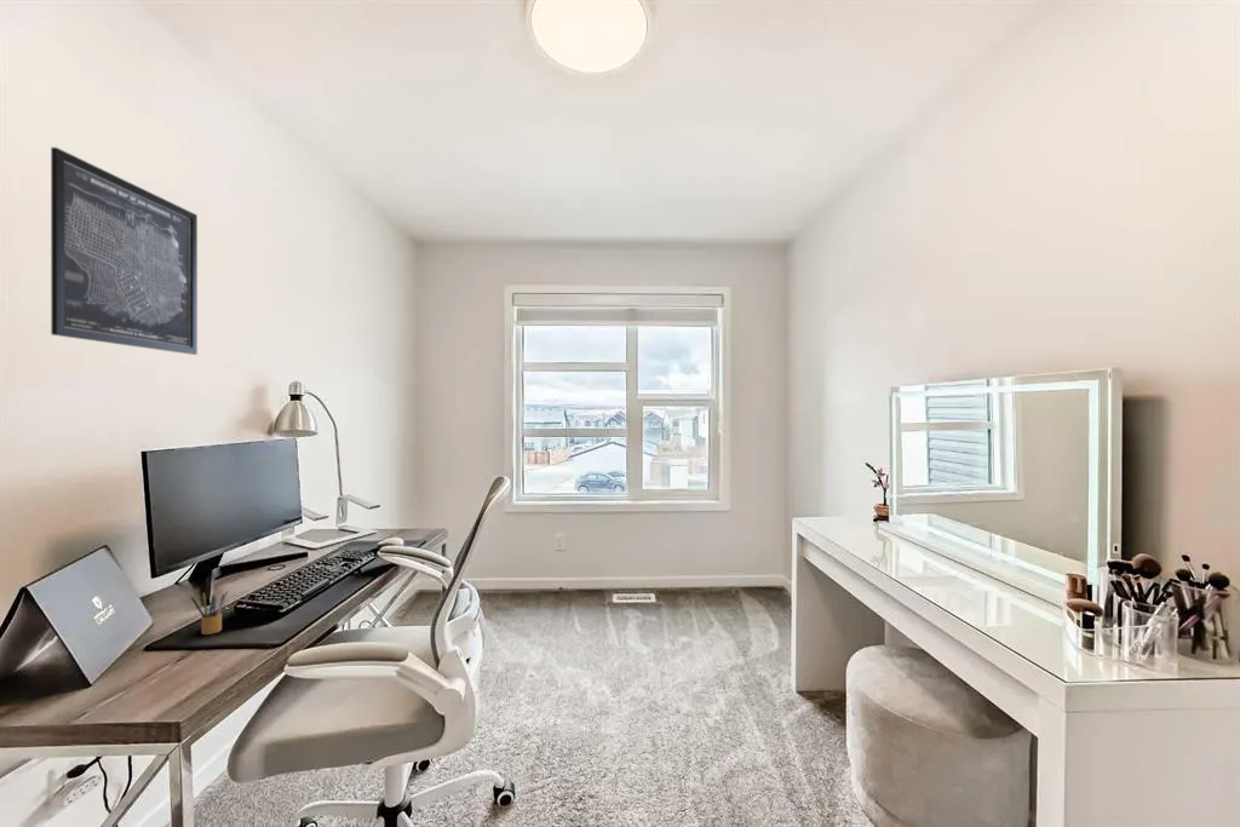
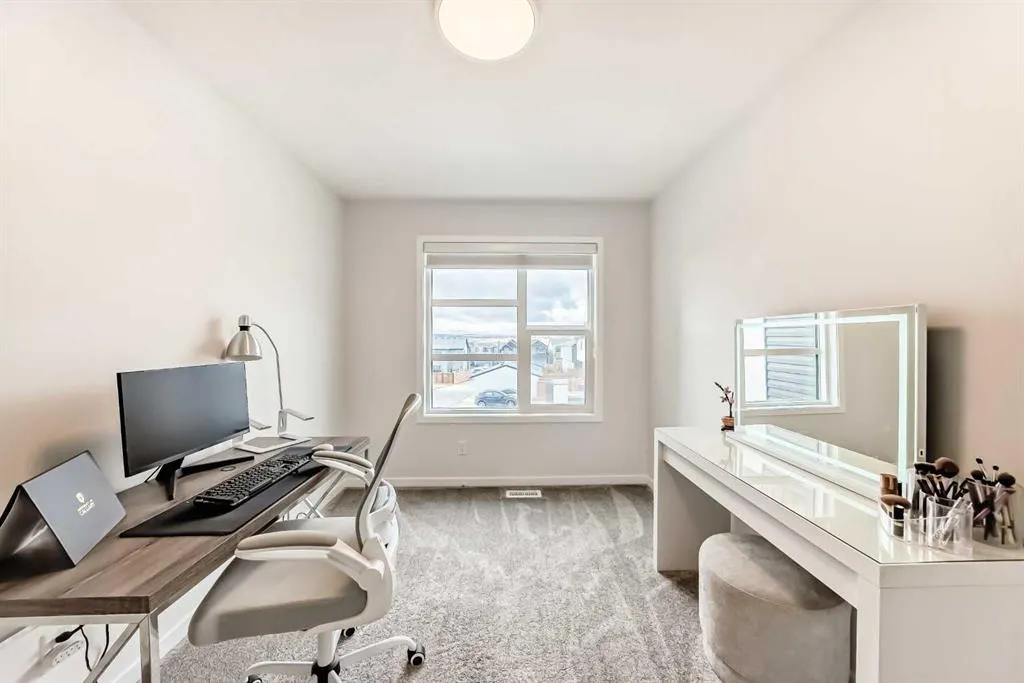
- pencil box (209, 610)
- wall art (134, 265)
